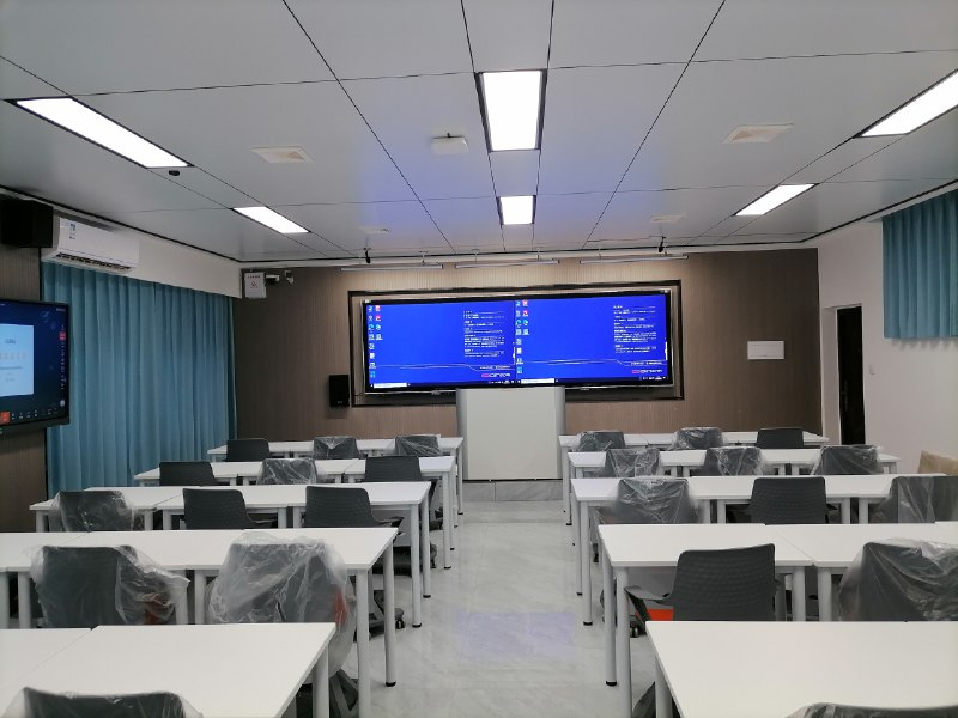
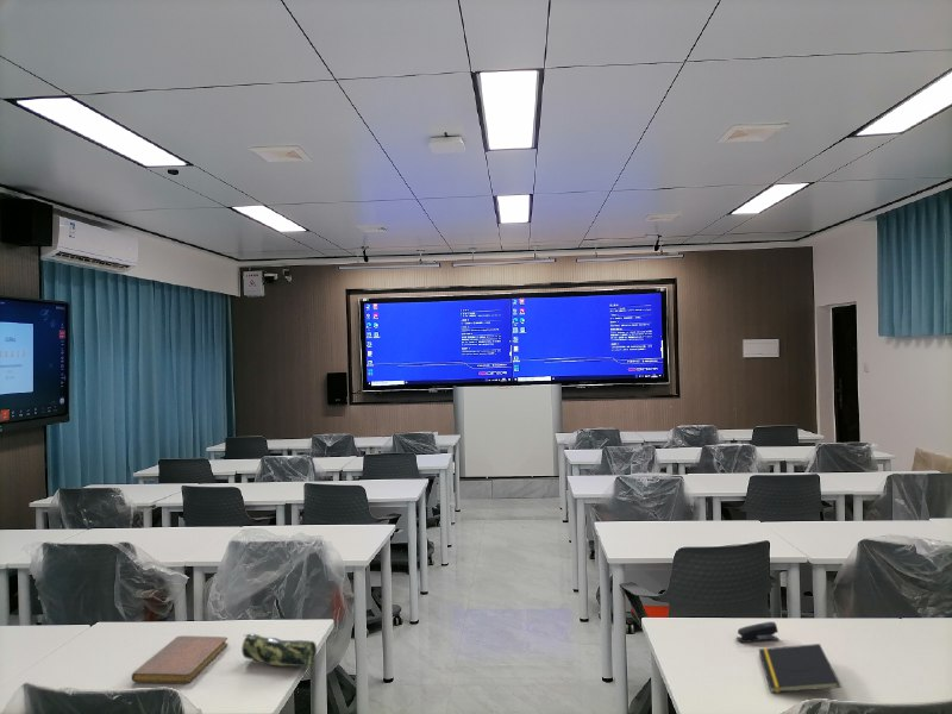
+ notebook (182, 657)
+ pencil case (277, 650)
+ notepad (796, 666)
+ stapler (757, 631)
